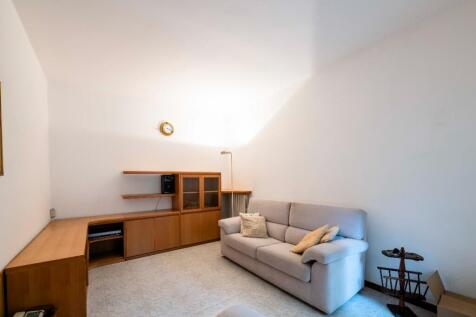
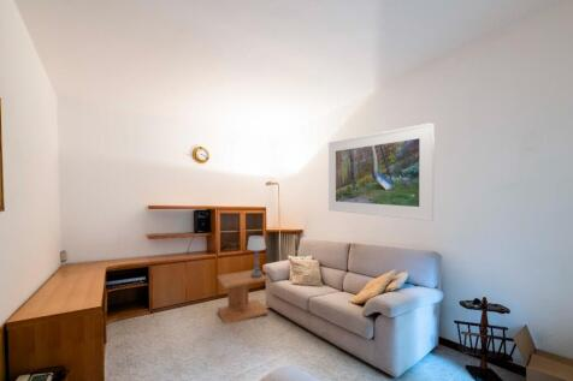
+ table lamp (256, 256)
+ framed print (371, 174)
+ side table (242, 294)
